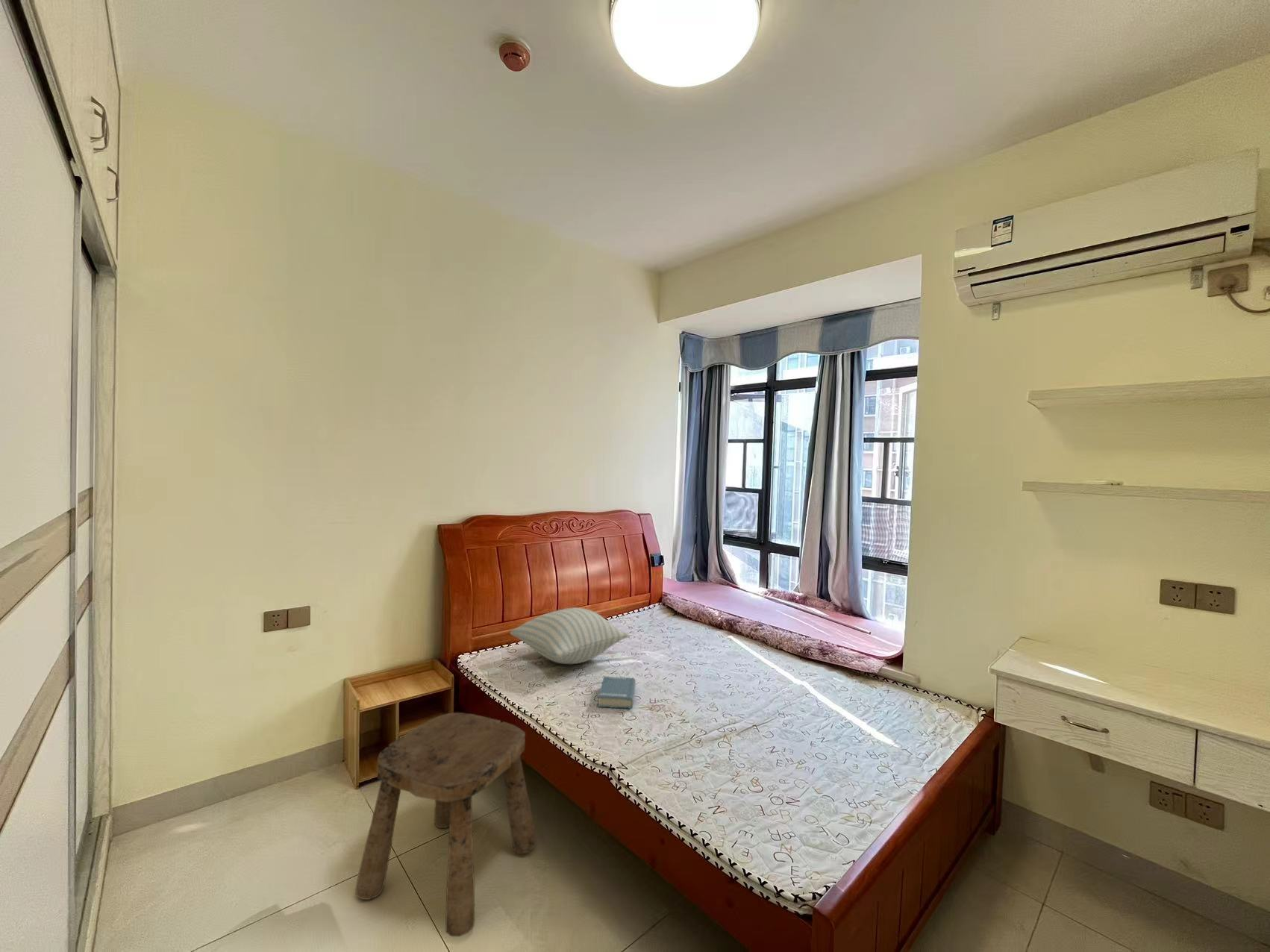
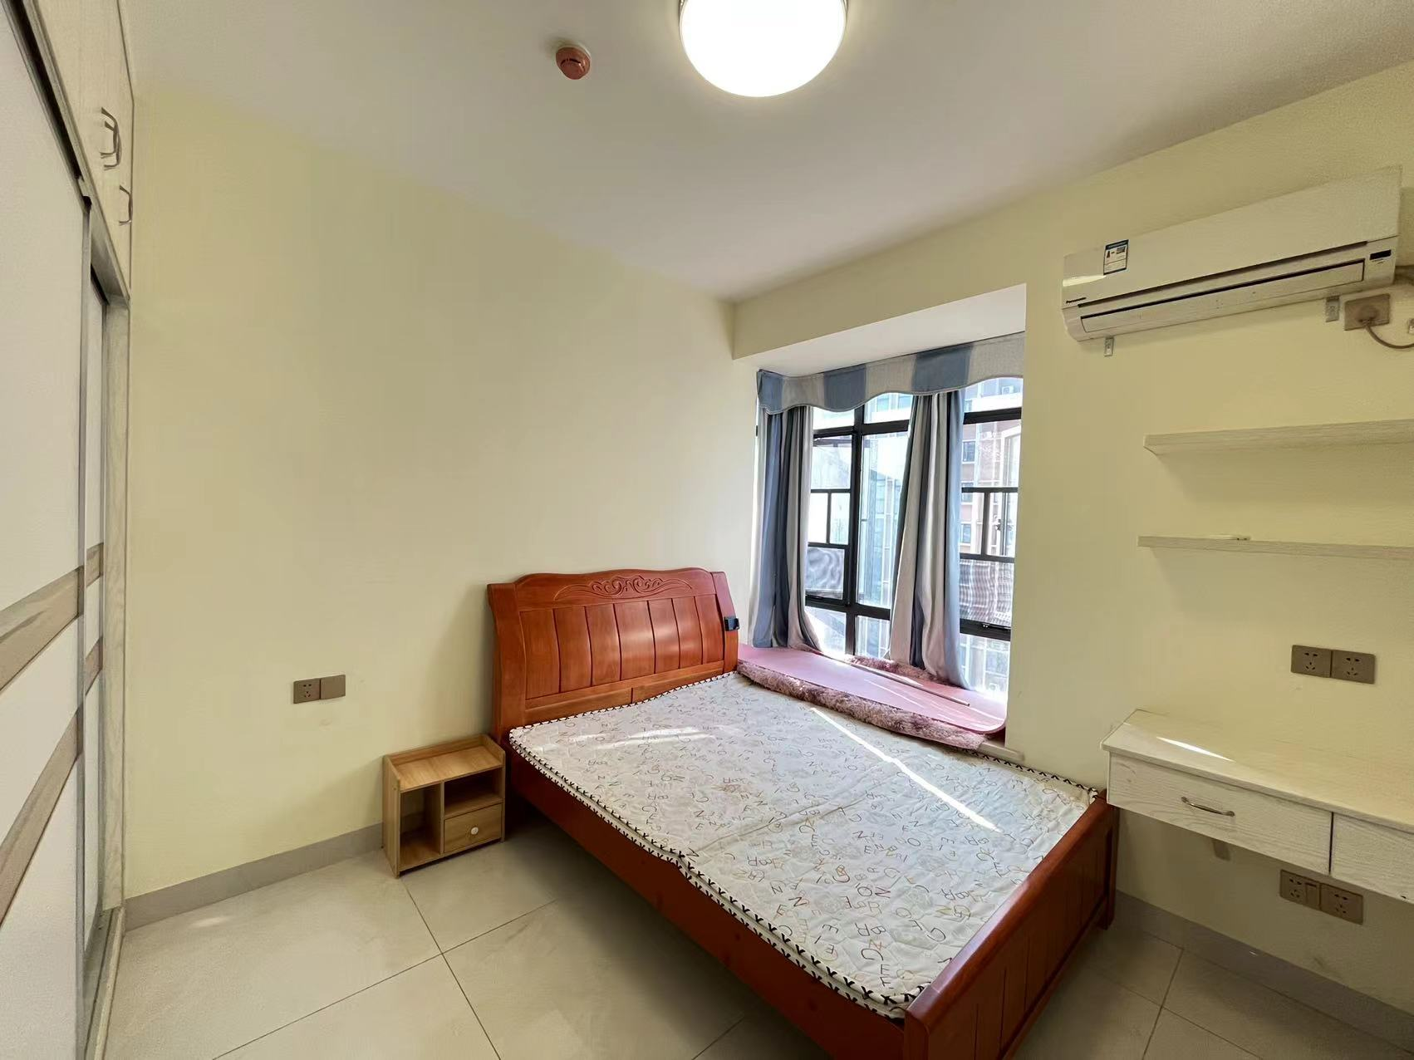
- stool (453, 806)
- pillow (569, 633)
- hardback book (617, 692)
